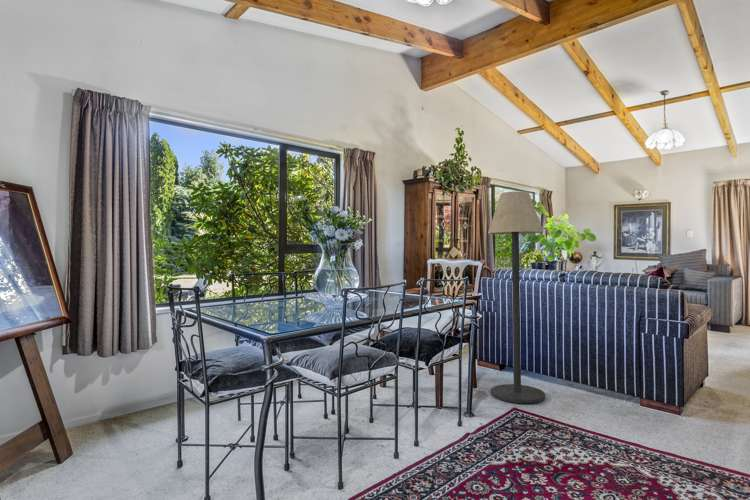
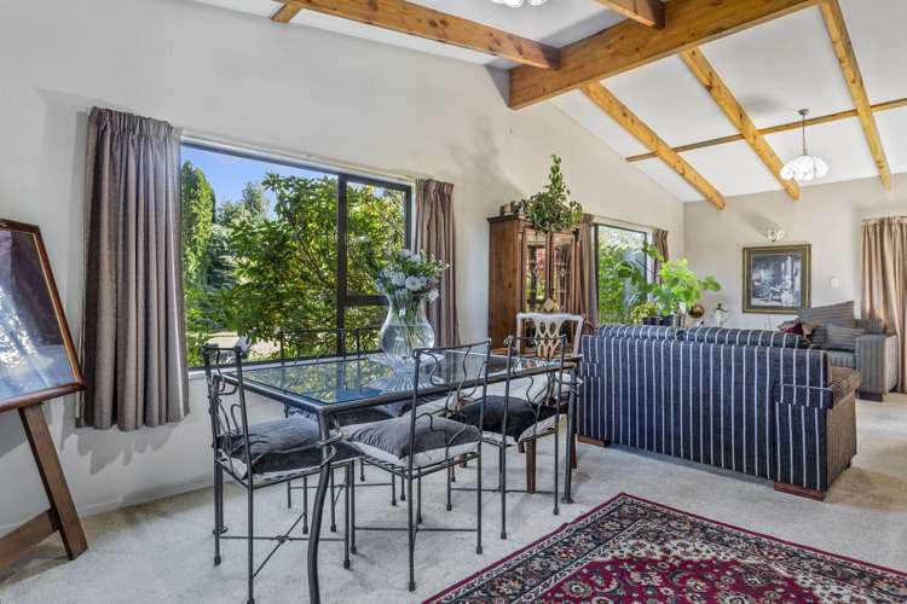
- floor lamp (516, 293)
